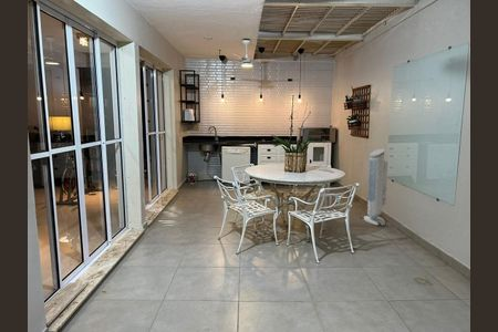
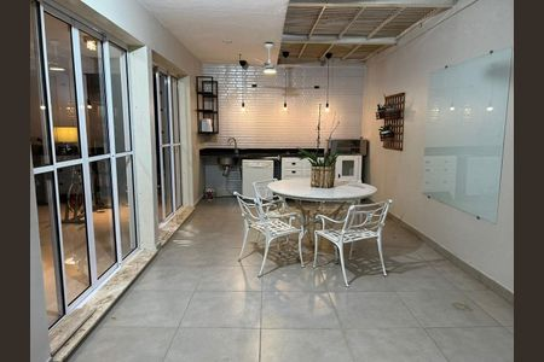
- air purifier (375, 185)
